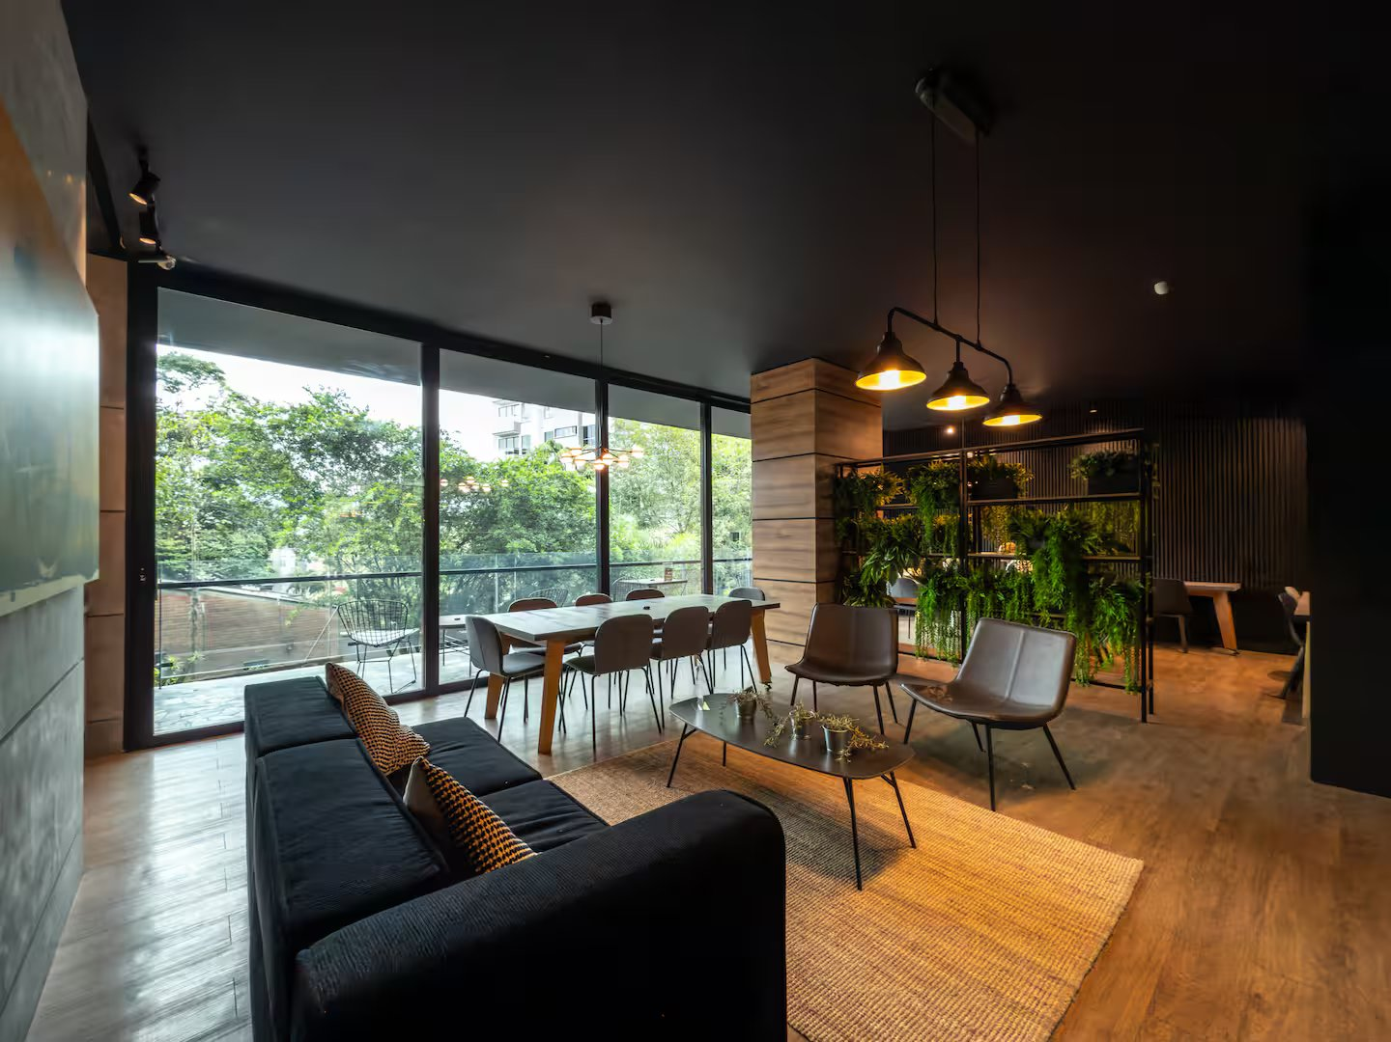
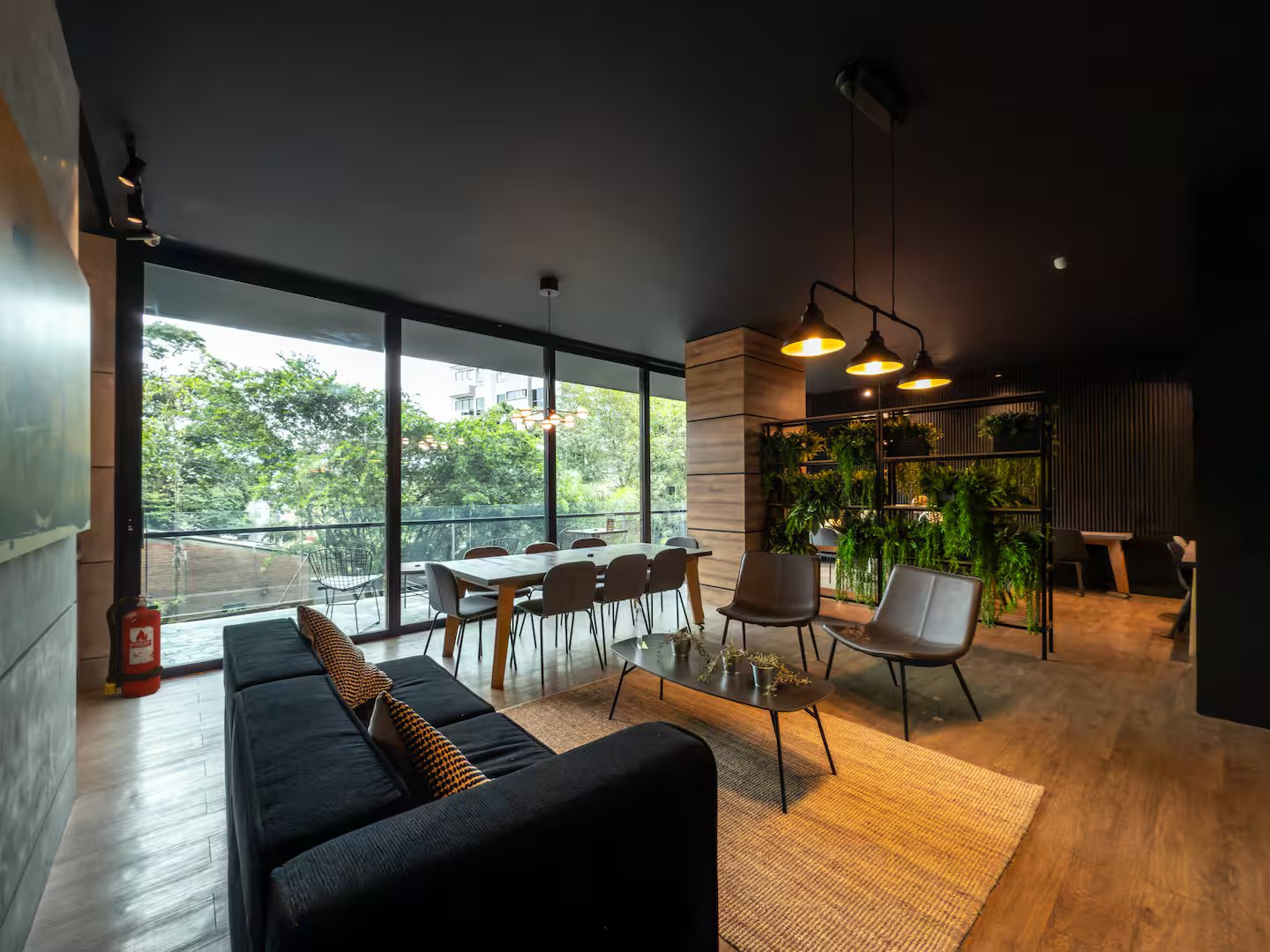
+ fire extinguisher (134, 642)
